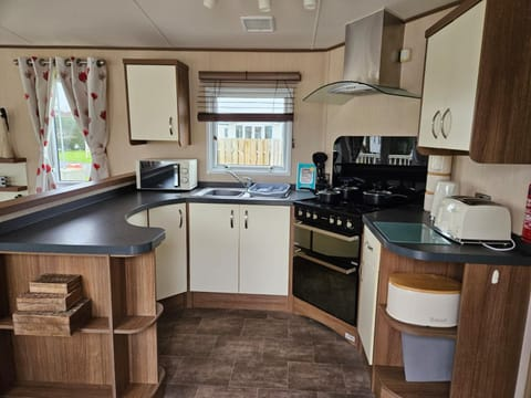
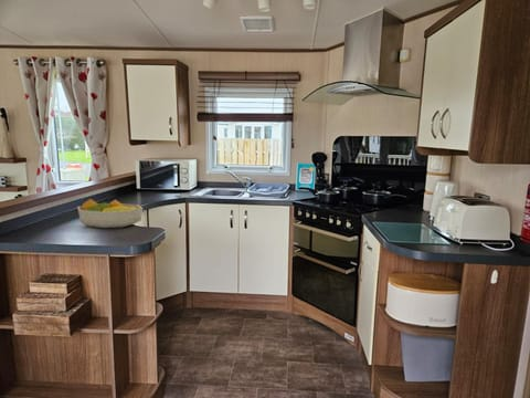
+ fruit bowl (109, 211)
